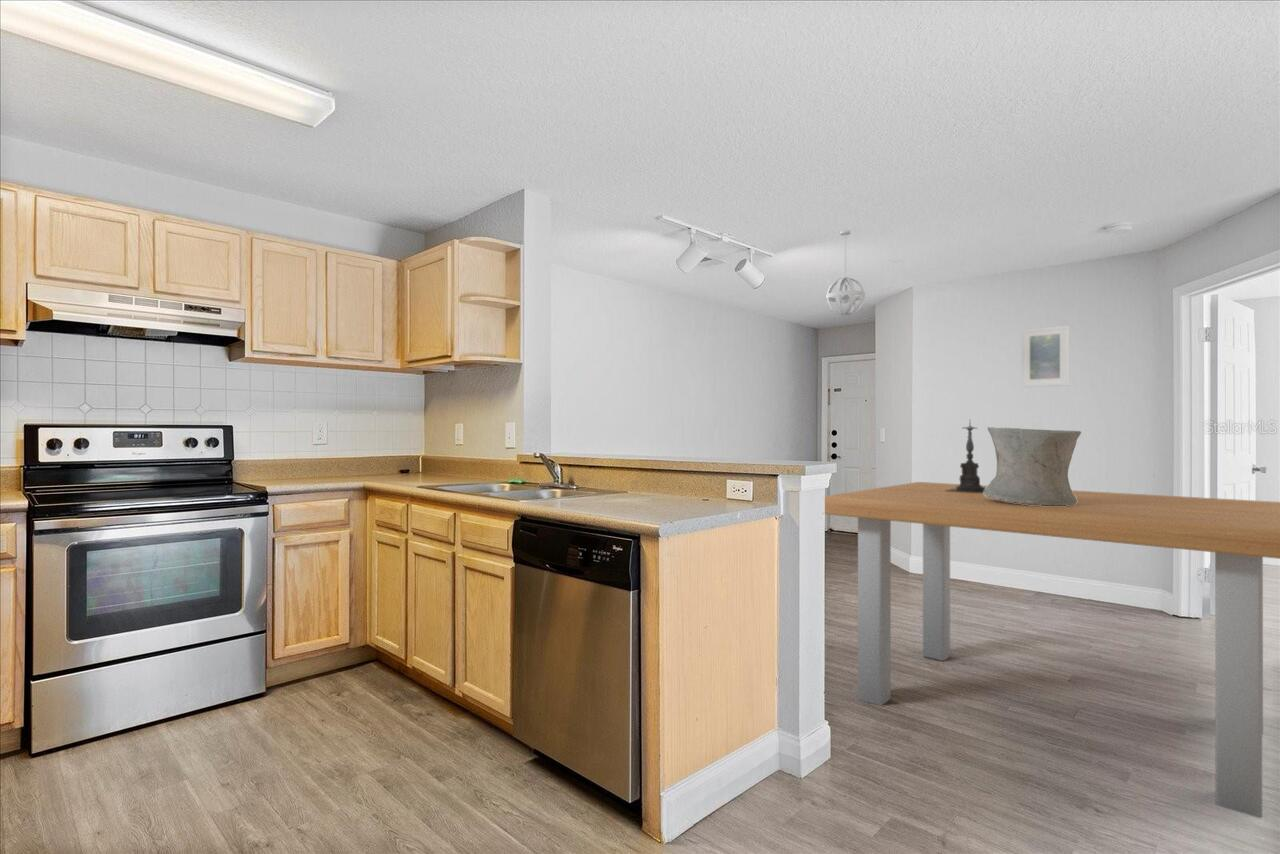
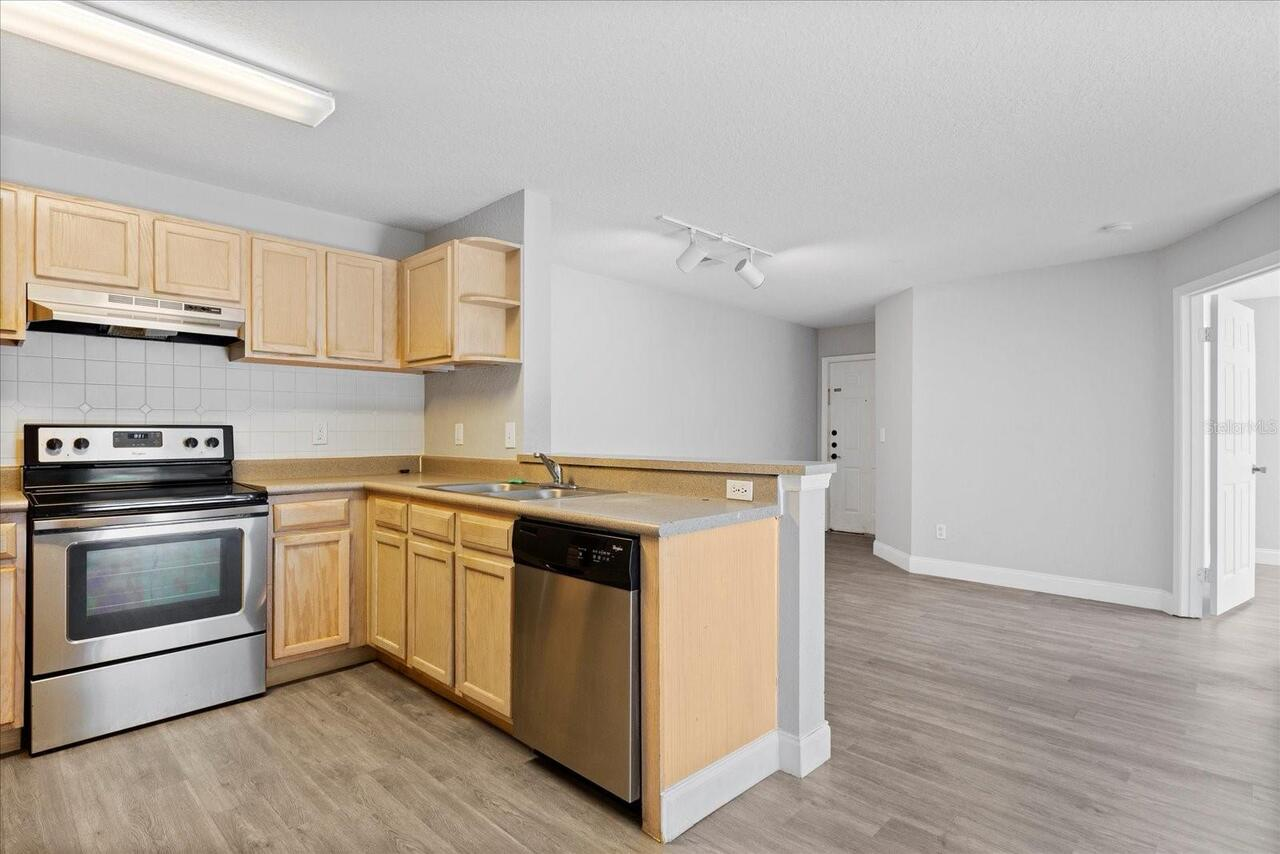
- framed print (1044, 357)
- vase (1031, 464)
- candle holder (969, 453)
- pendant light (845, 274)
- dining table (1052, 536)
